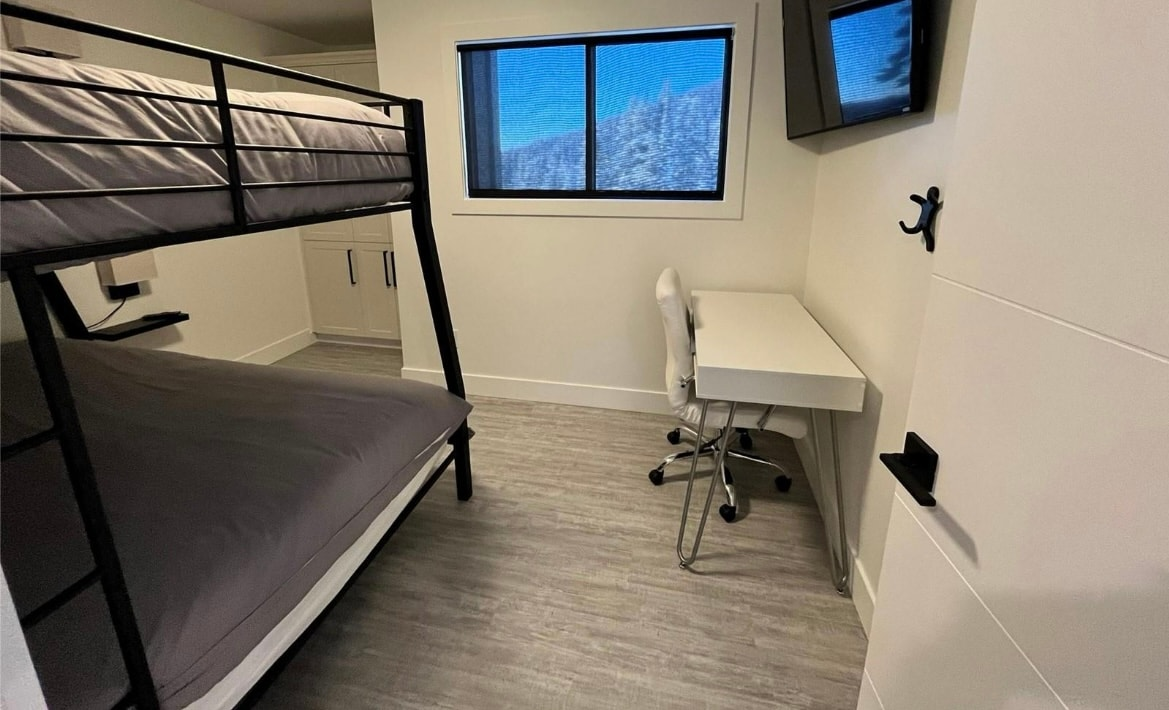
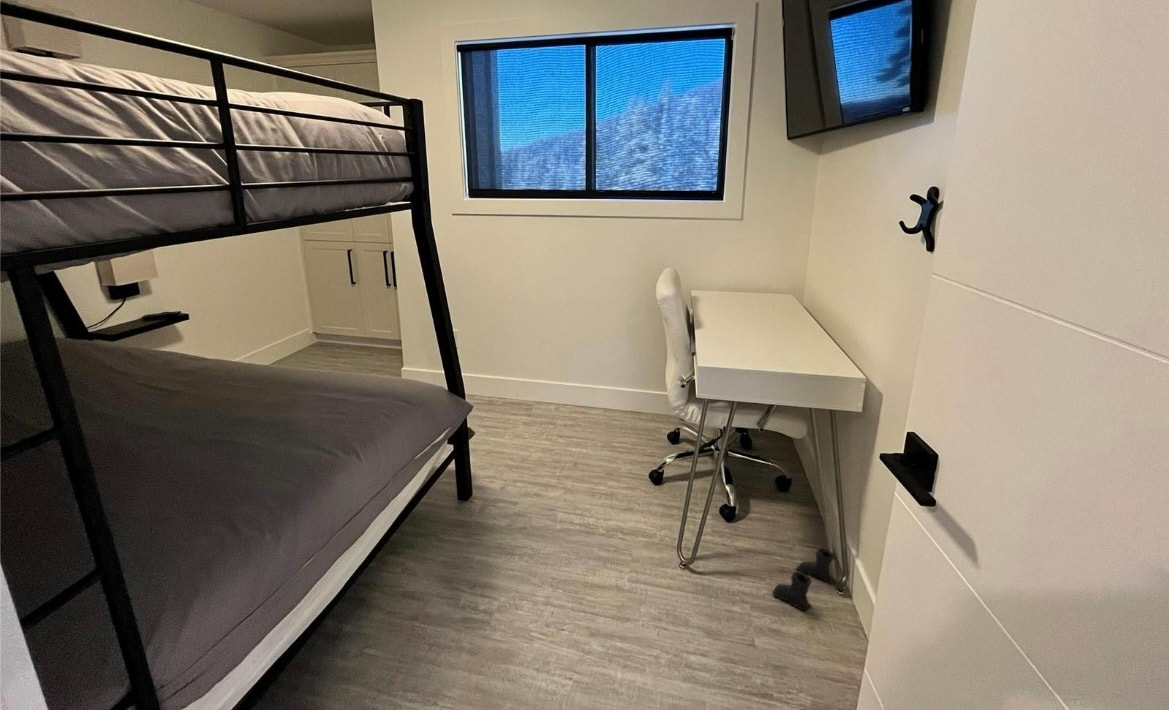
+ boots (806, 573)
